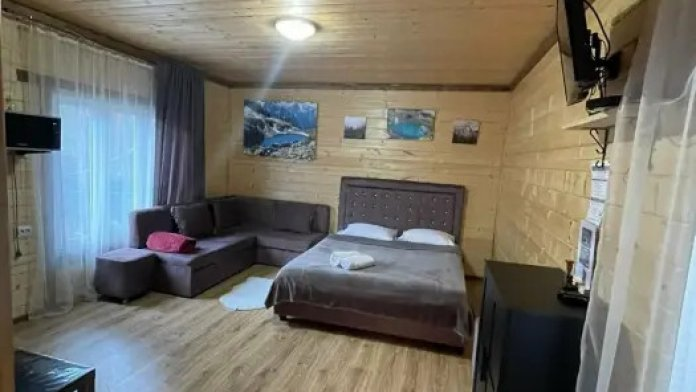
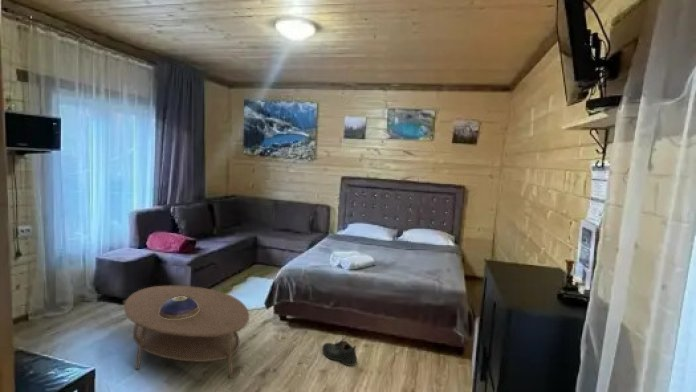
+ shoe (339, 346)
+ coffee table (186, 328)
+ decorative bowl (179, 304)
